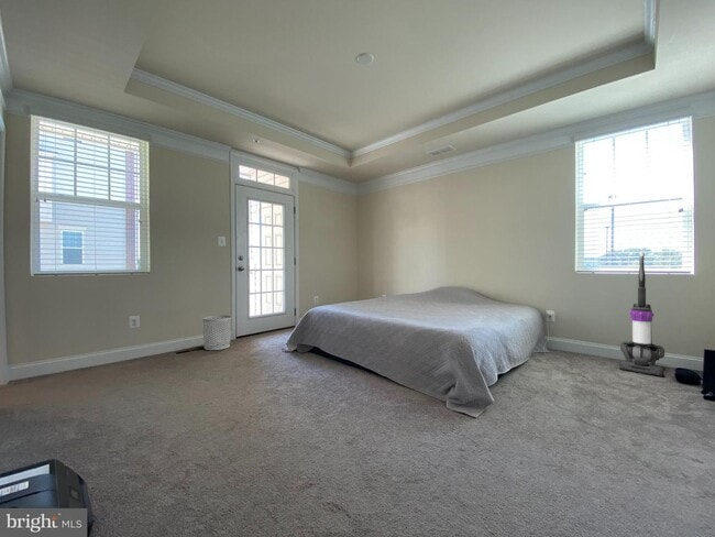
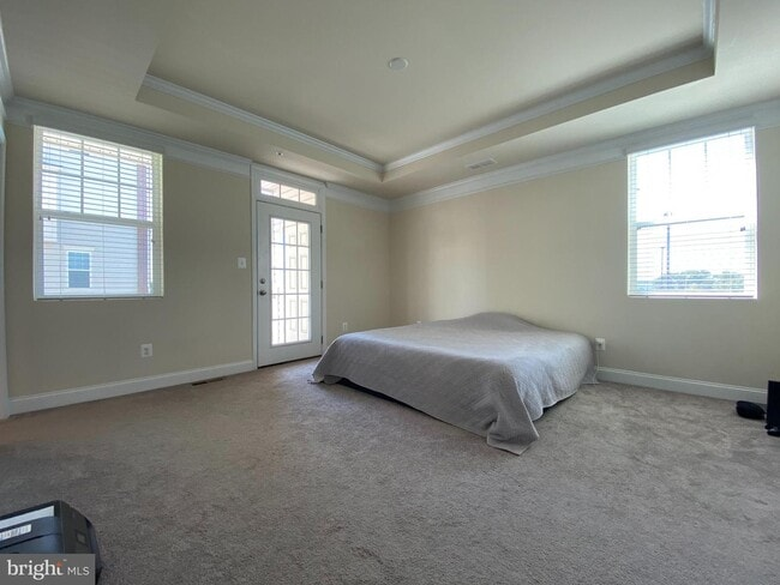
- waste bin (217, 331)
- vacuum cleaner (641, 309)
